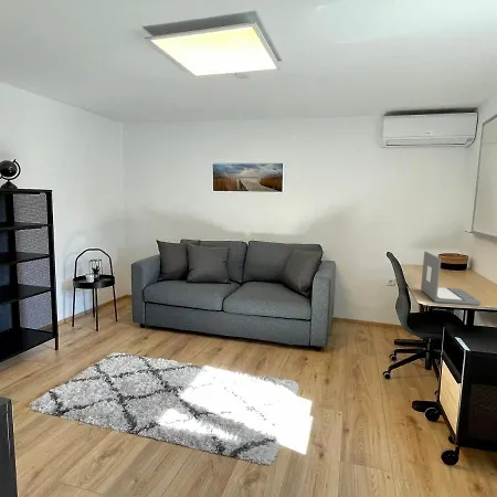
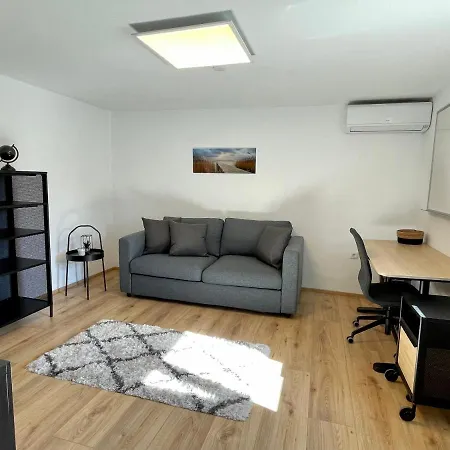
- laptop (438, 276)
